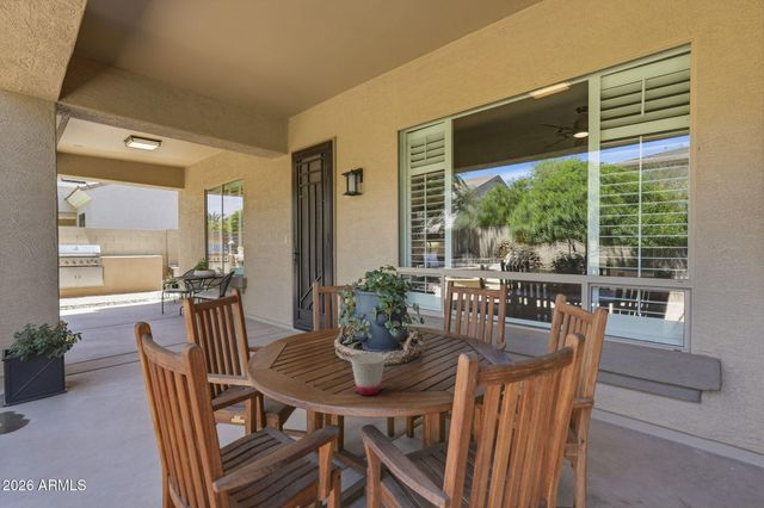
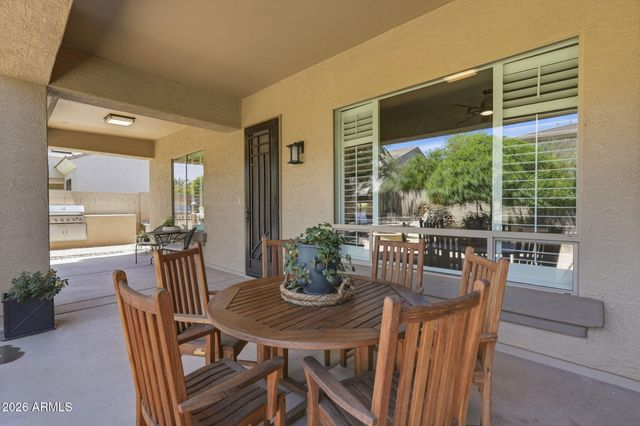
- cup (368, 374)
